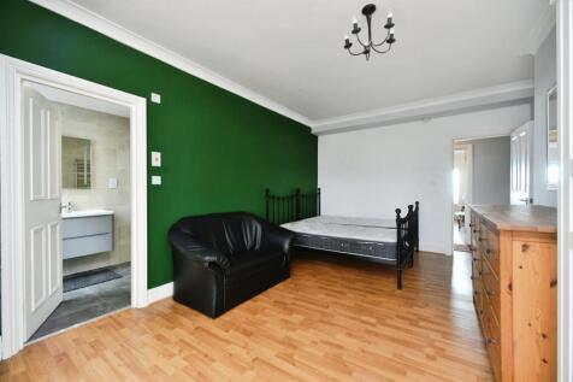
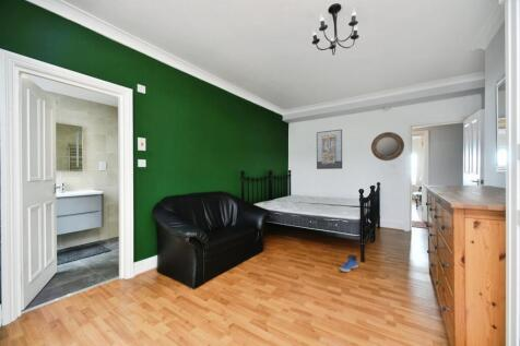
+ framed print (329, 150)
+ sneaker (348, 262)
+ home mirror (387, 146)
